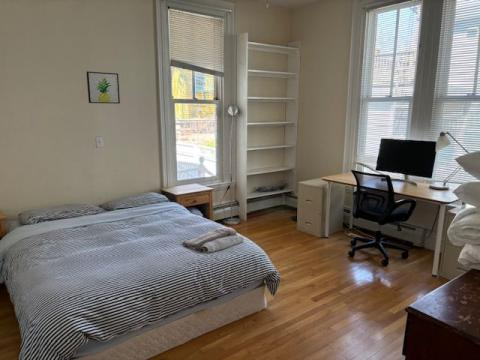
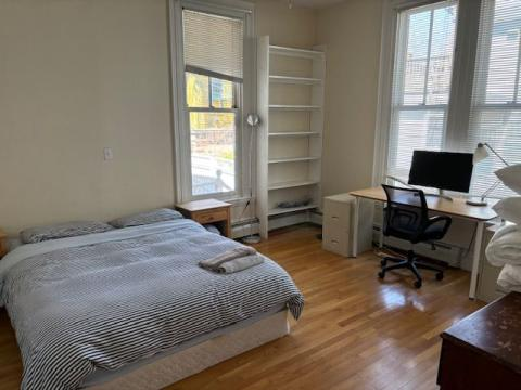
- wall art (103, 88)
